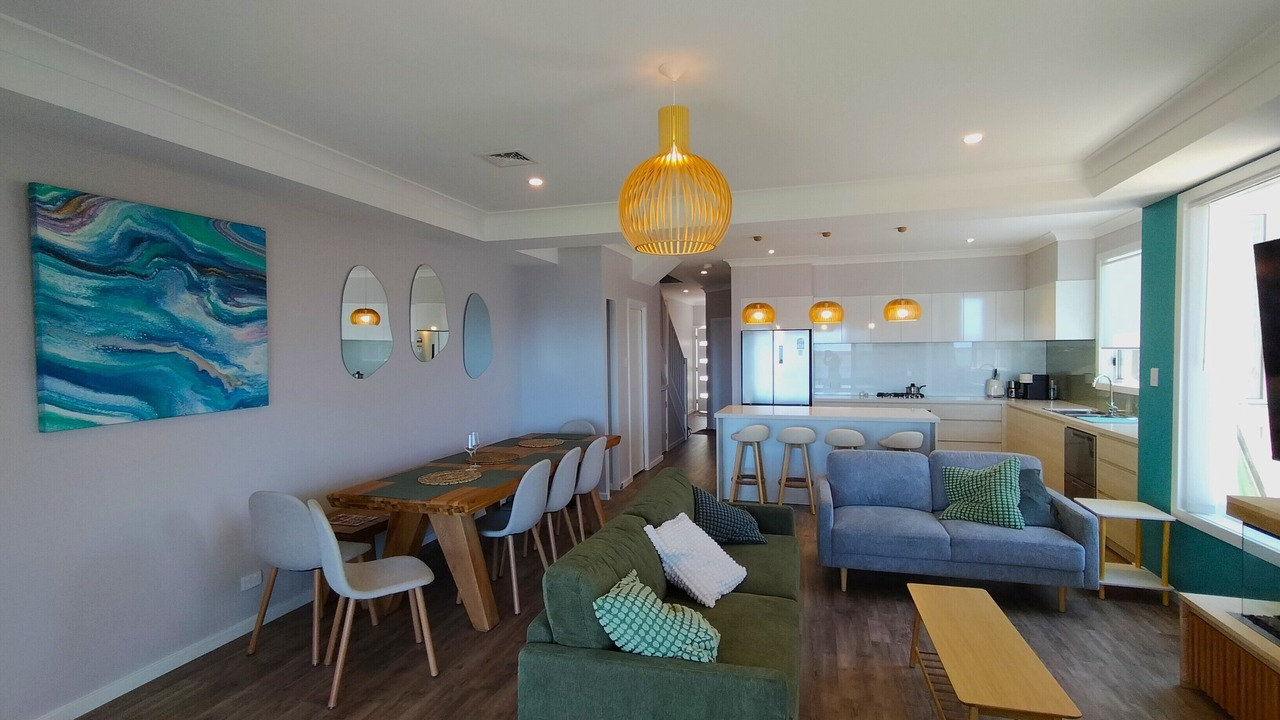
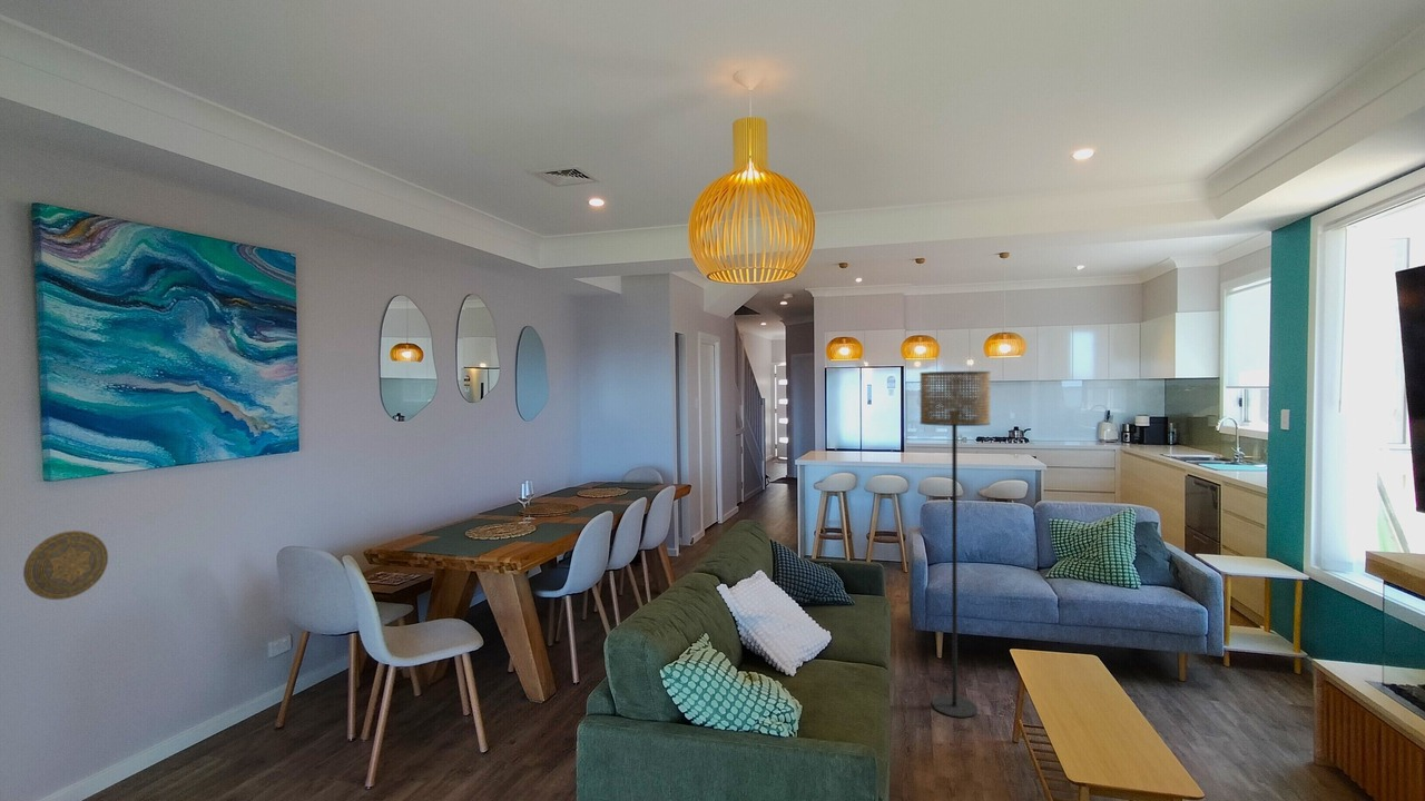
+ decorative plate (69, 564)
+ floor lamp (954, 540)
